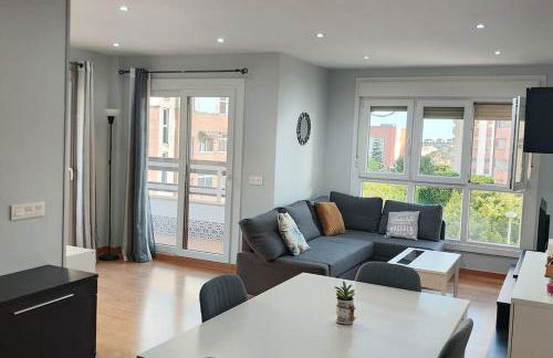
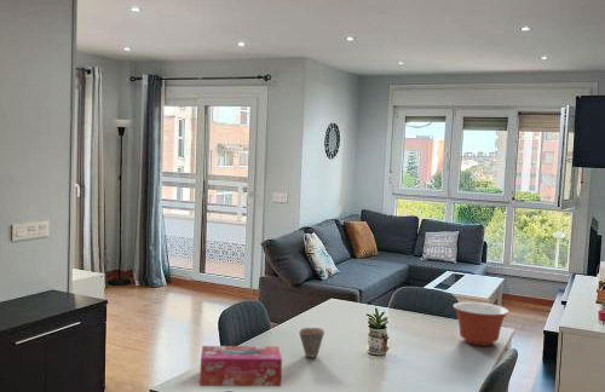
+ mixing bowl (479, 324)
+ cup (311, 342)
+ tissue box (240, 365)
